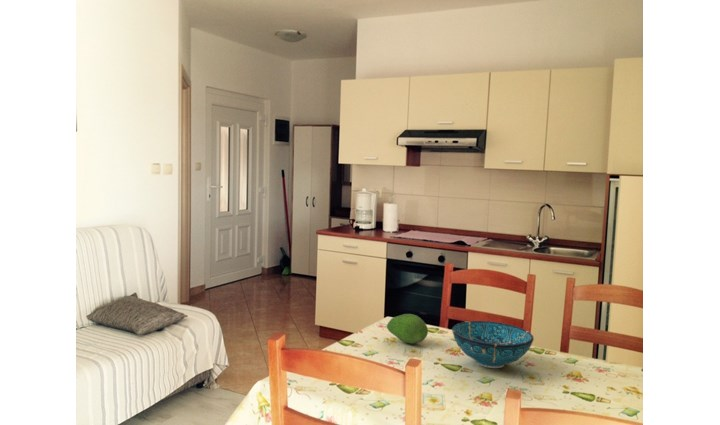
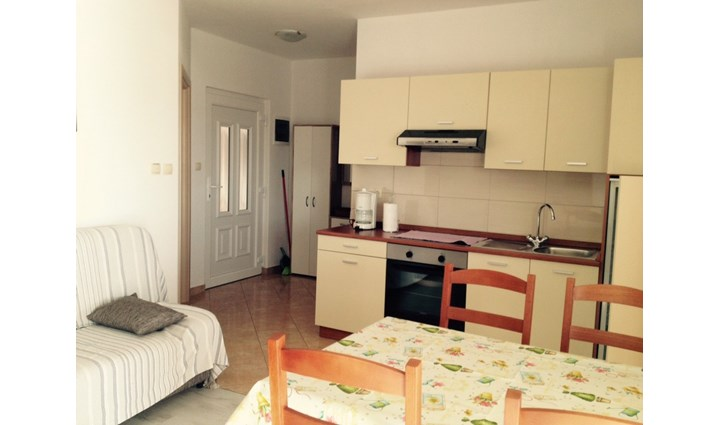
- decorative bowl (491, 347)
- fruit (407, 327)
